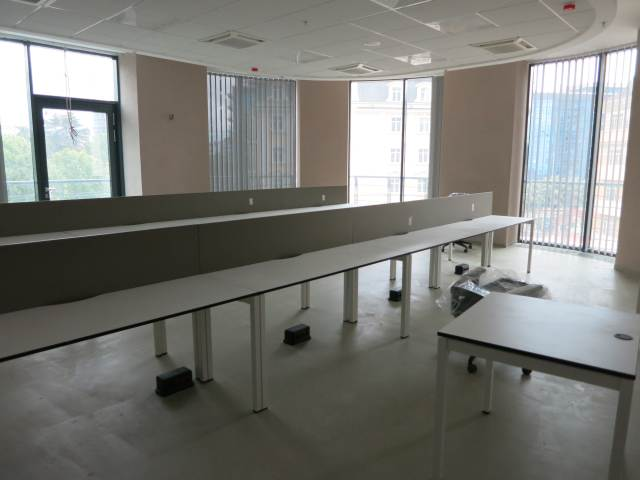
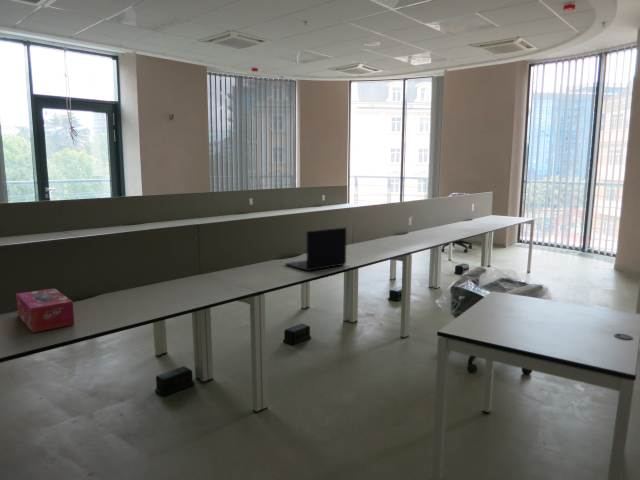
+ tissue box (44, 308)
+ laptop (315, 246)
